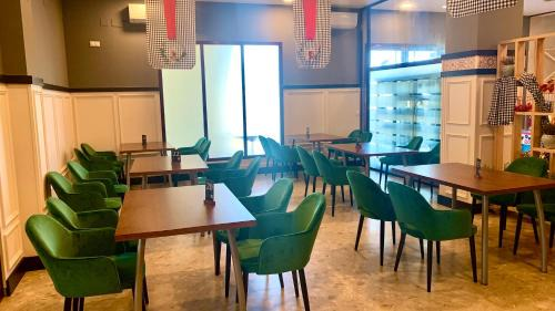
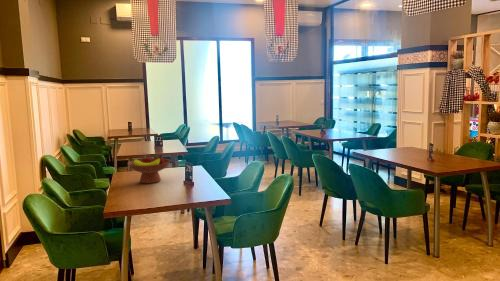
+ fruit bowl (149, 167)
